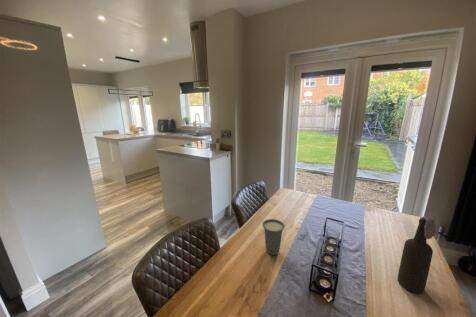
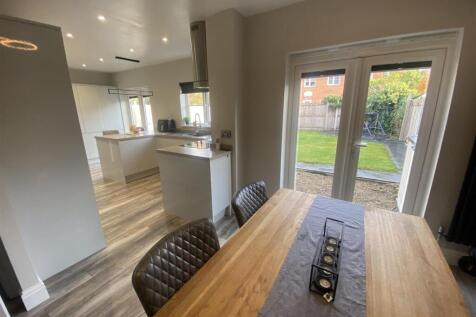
- cup (272, 238)
- bottle (418, 252)
